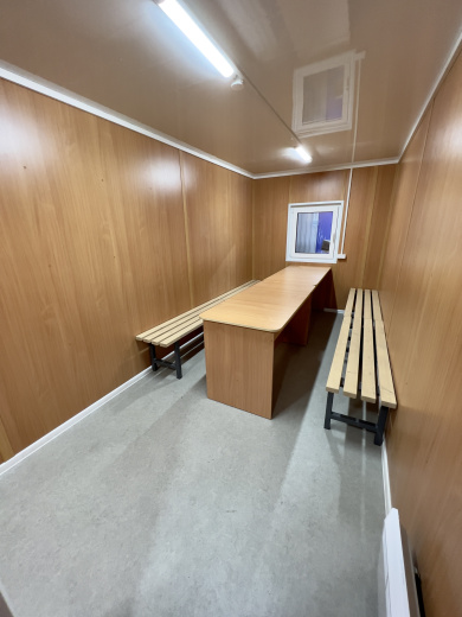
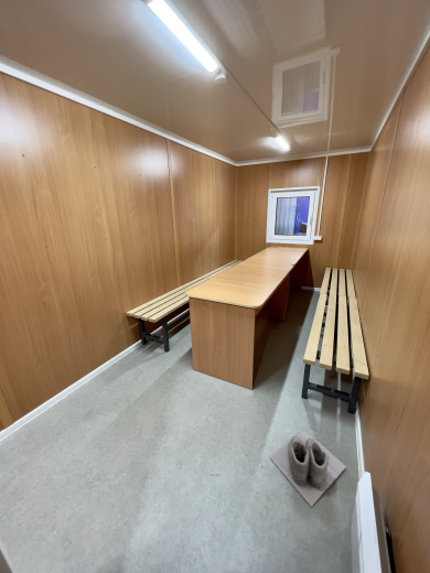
+ boots (309, 452)
